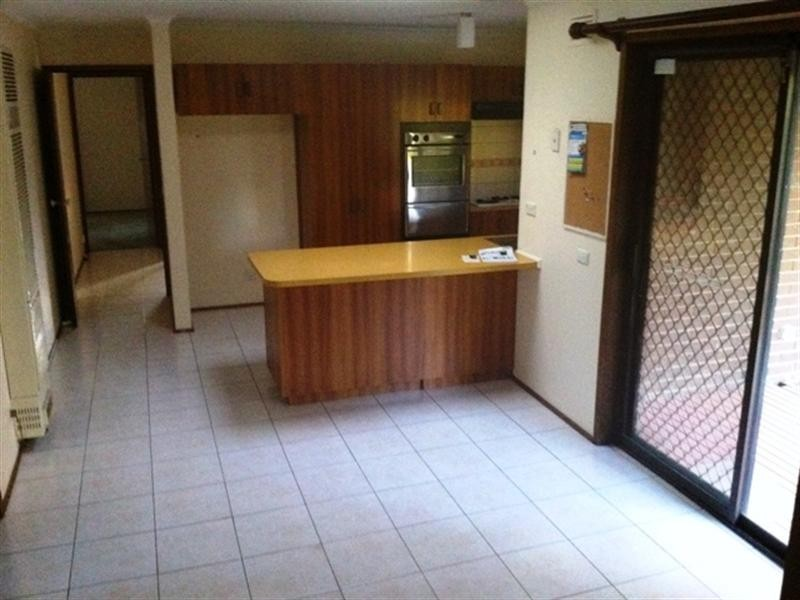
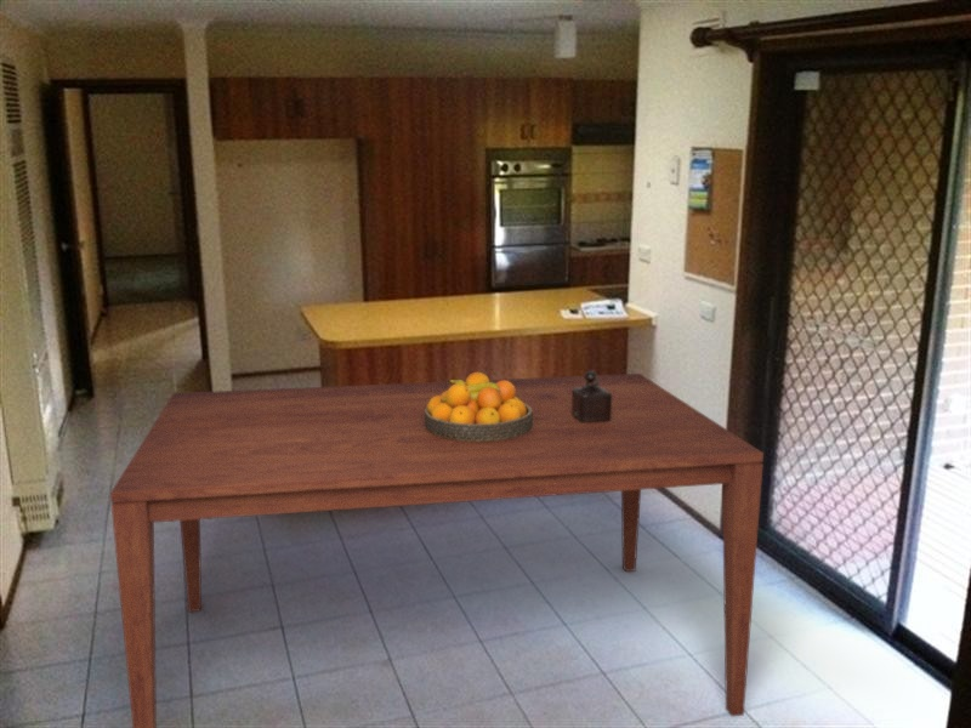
+ pepper mill (592, 392)
+ fruit bowl (478, 402)
+ dining table (436, 502)
